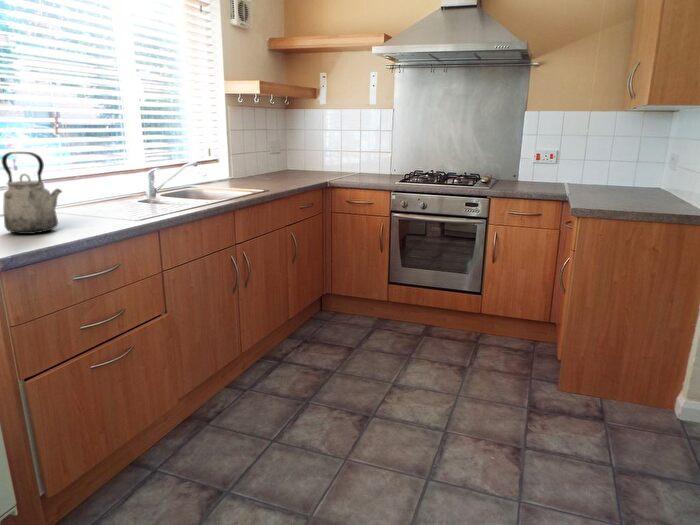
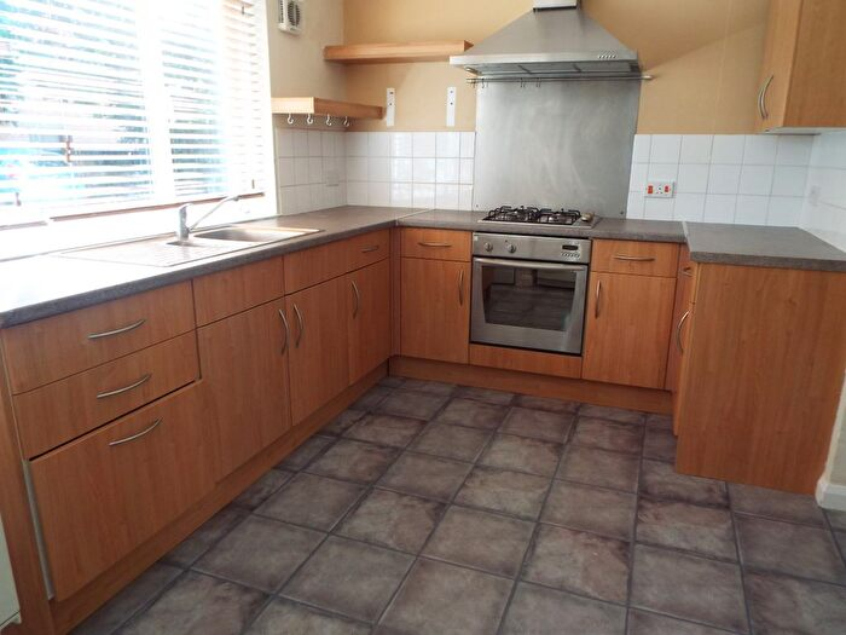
- kettle (34, 192)
